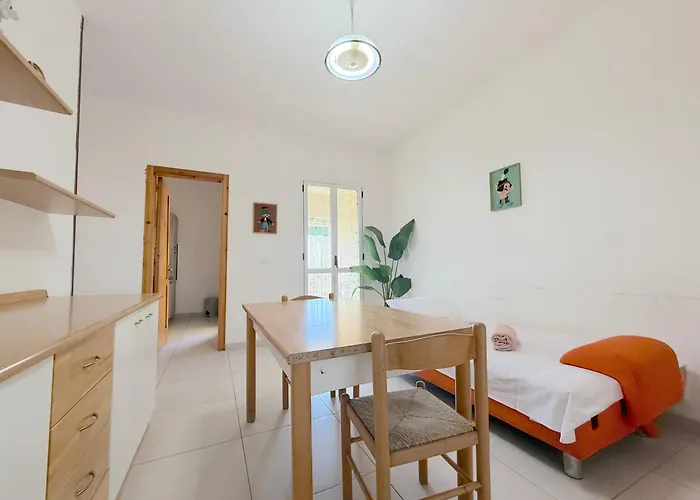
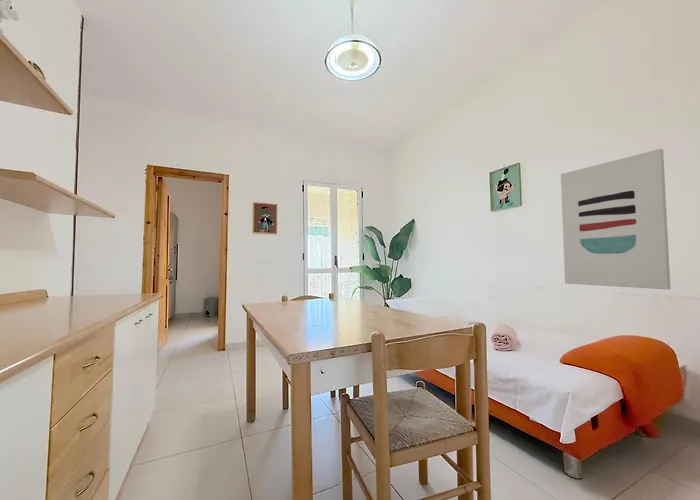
+ wall art (608, 224)
